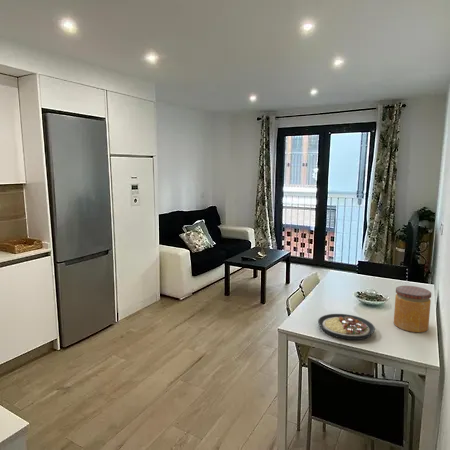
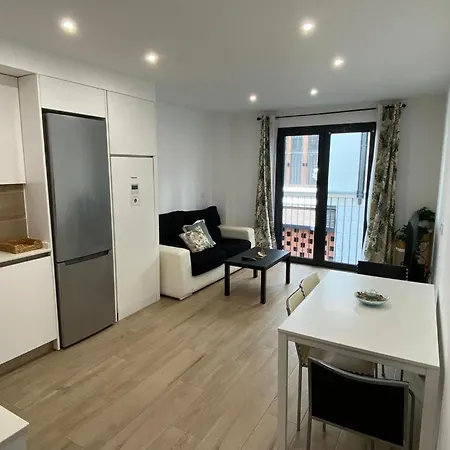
- jar (411, 308)
- plate (345, 325)
